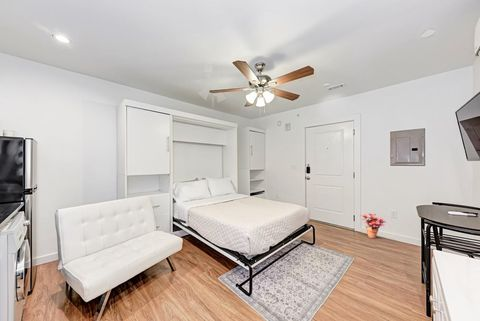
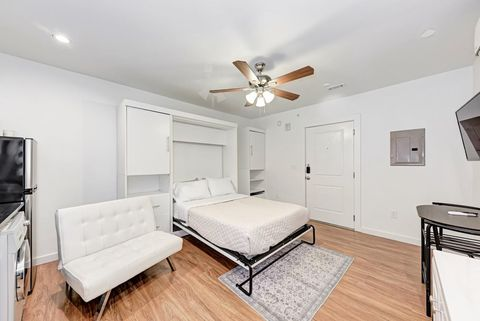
- potted plant (373, 226)
